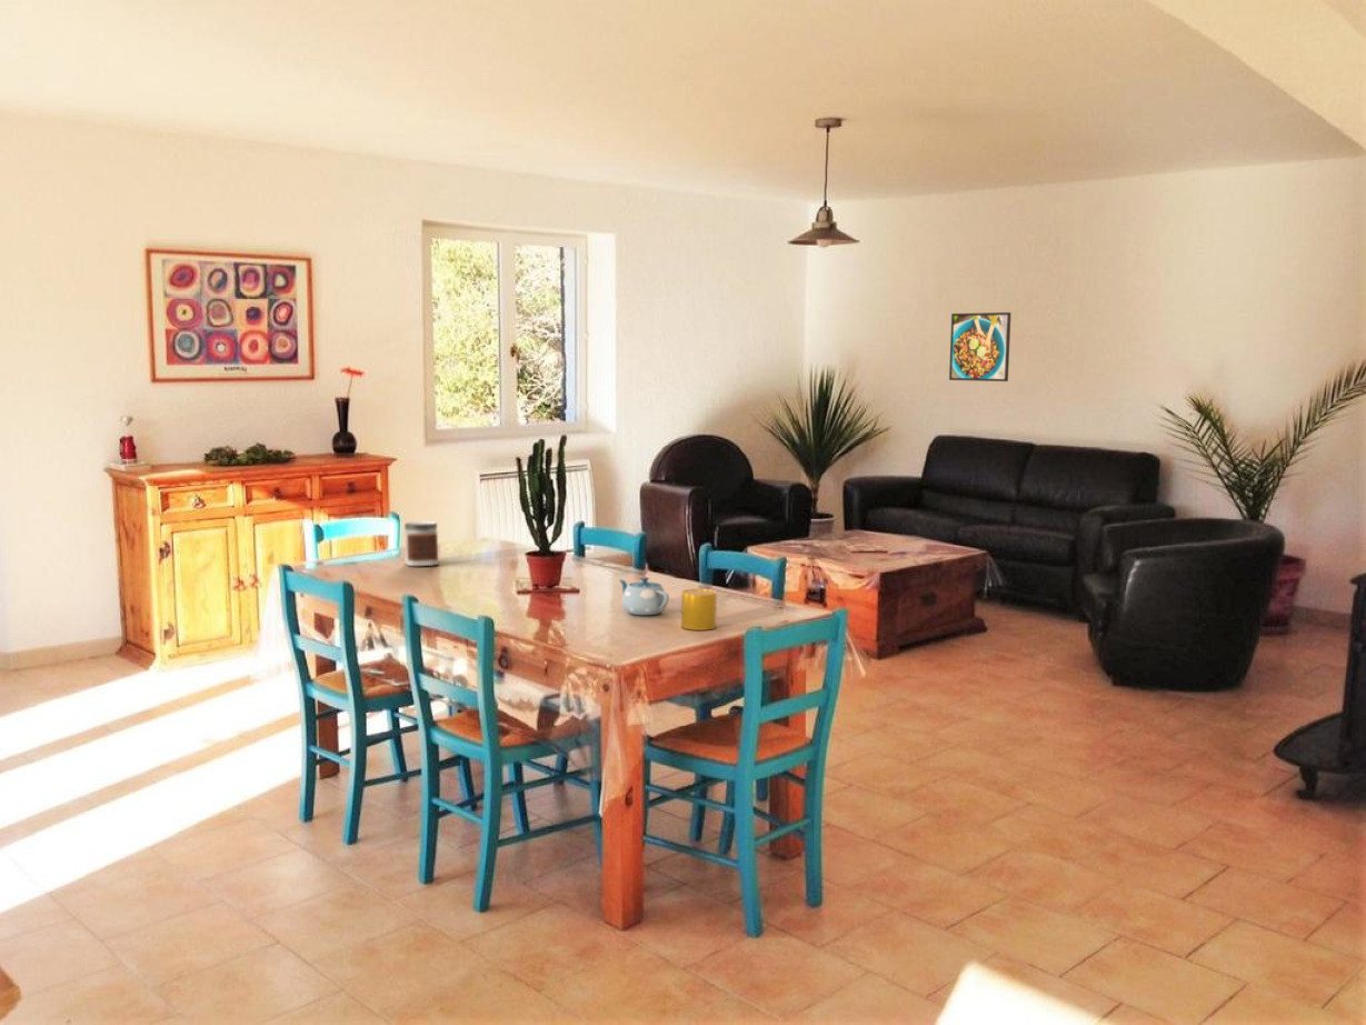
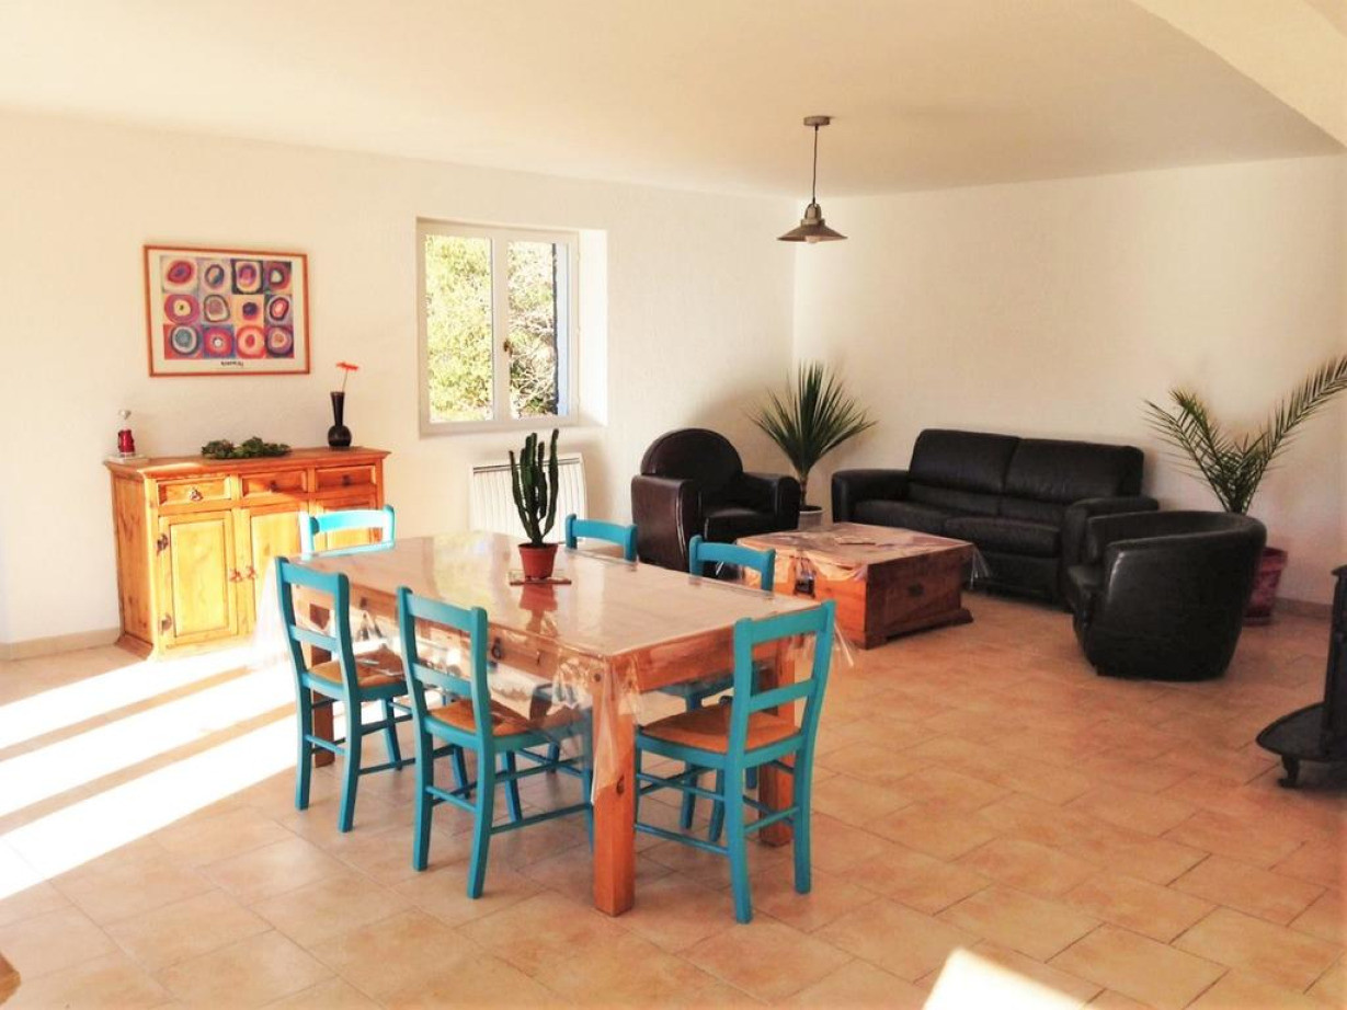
- cup (698, 609)
- chinaware (642, 595)
- jar (421, 543)
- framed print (979, 347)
